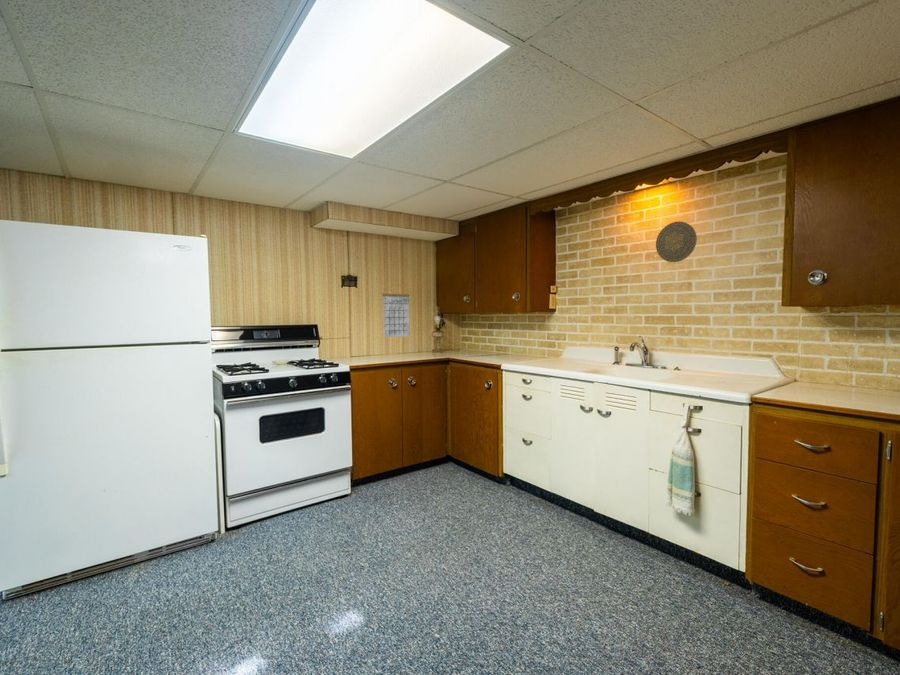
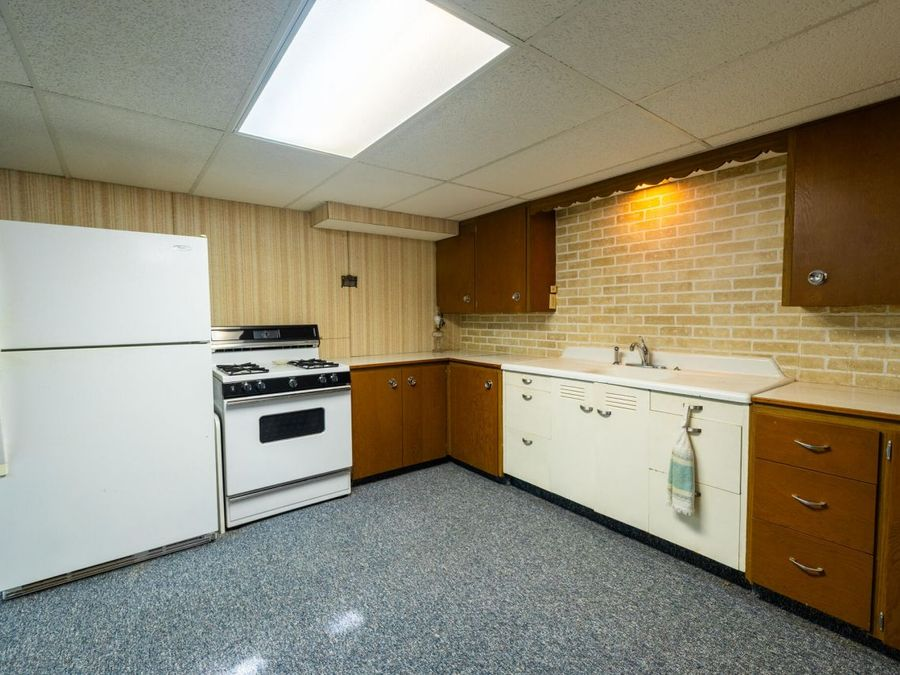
- decorative plate (674, 241)
- calendar (396, 310)
